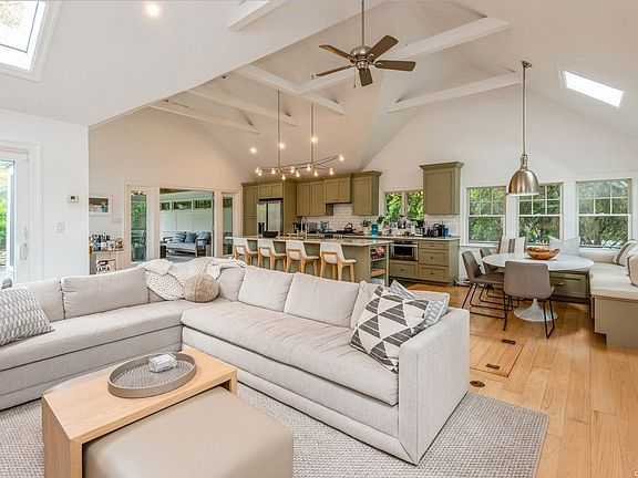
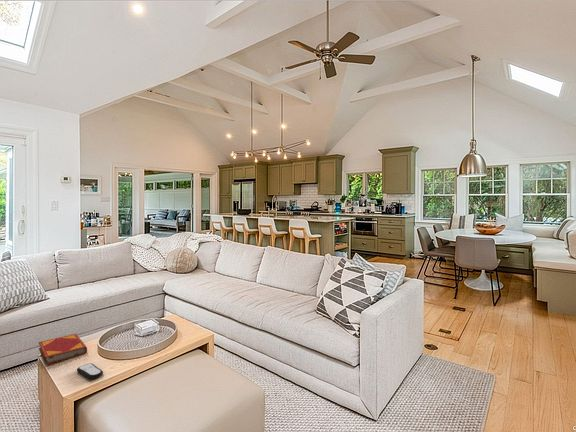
+ hardback book (62, 347)
+ remote control (90, 370)
